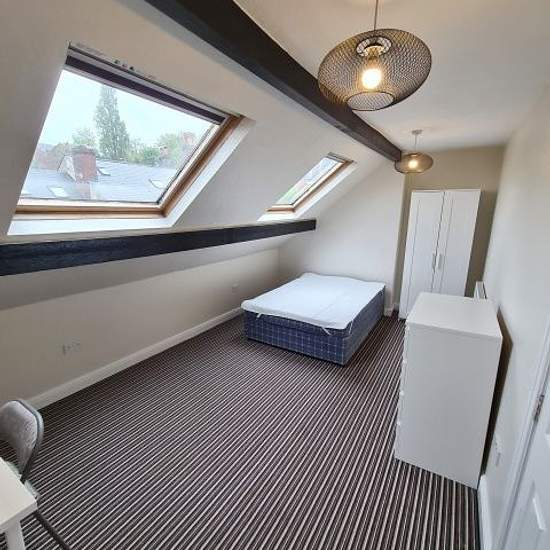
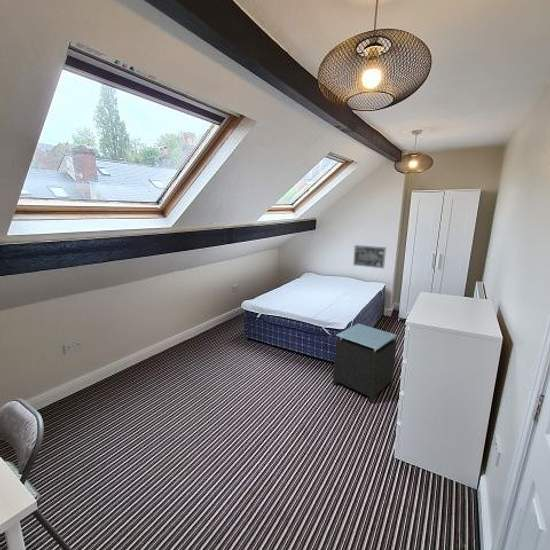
+ wall art (369, 256)
+ nightstand (364, 359)
